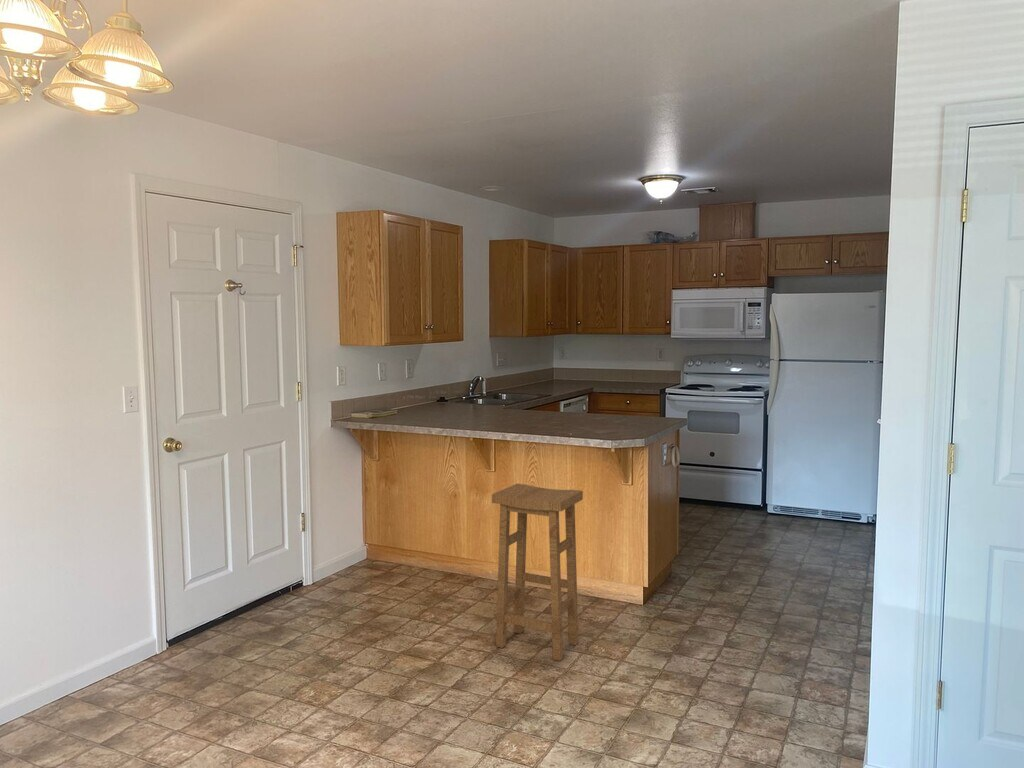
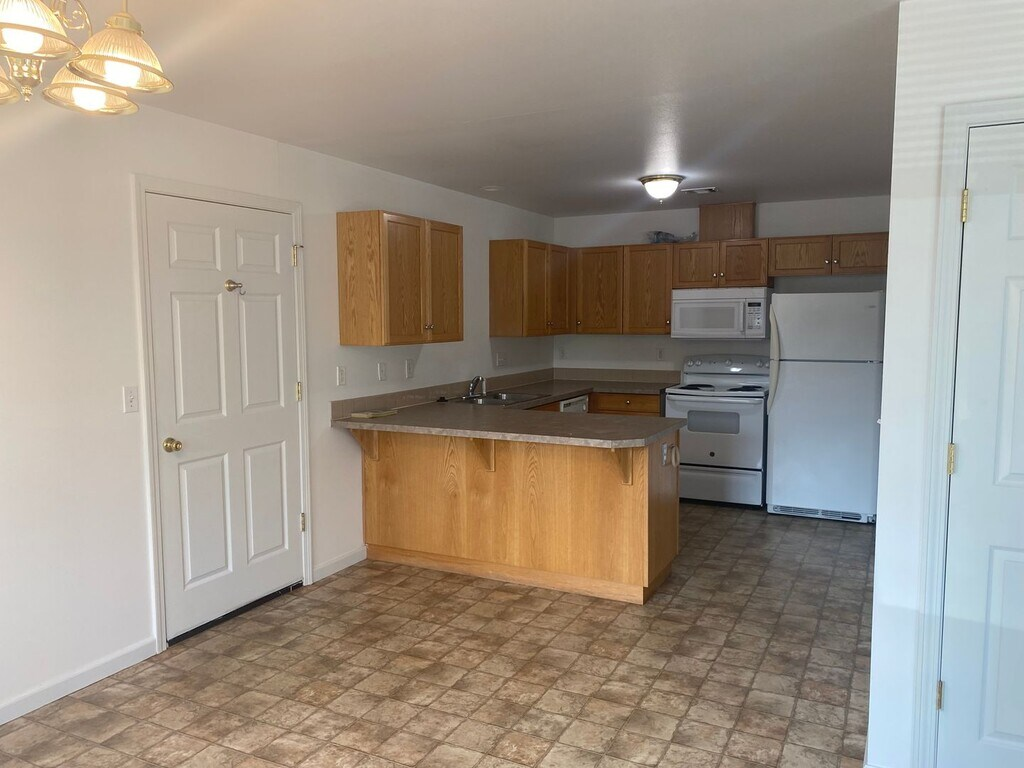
- bar stool (535, 574)
